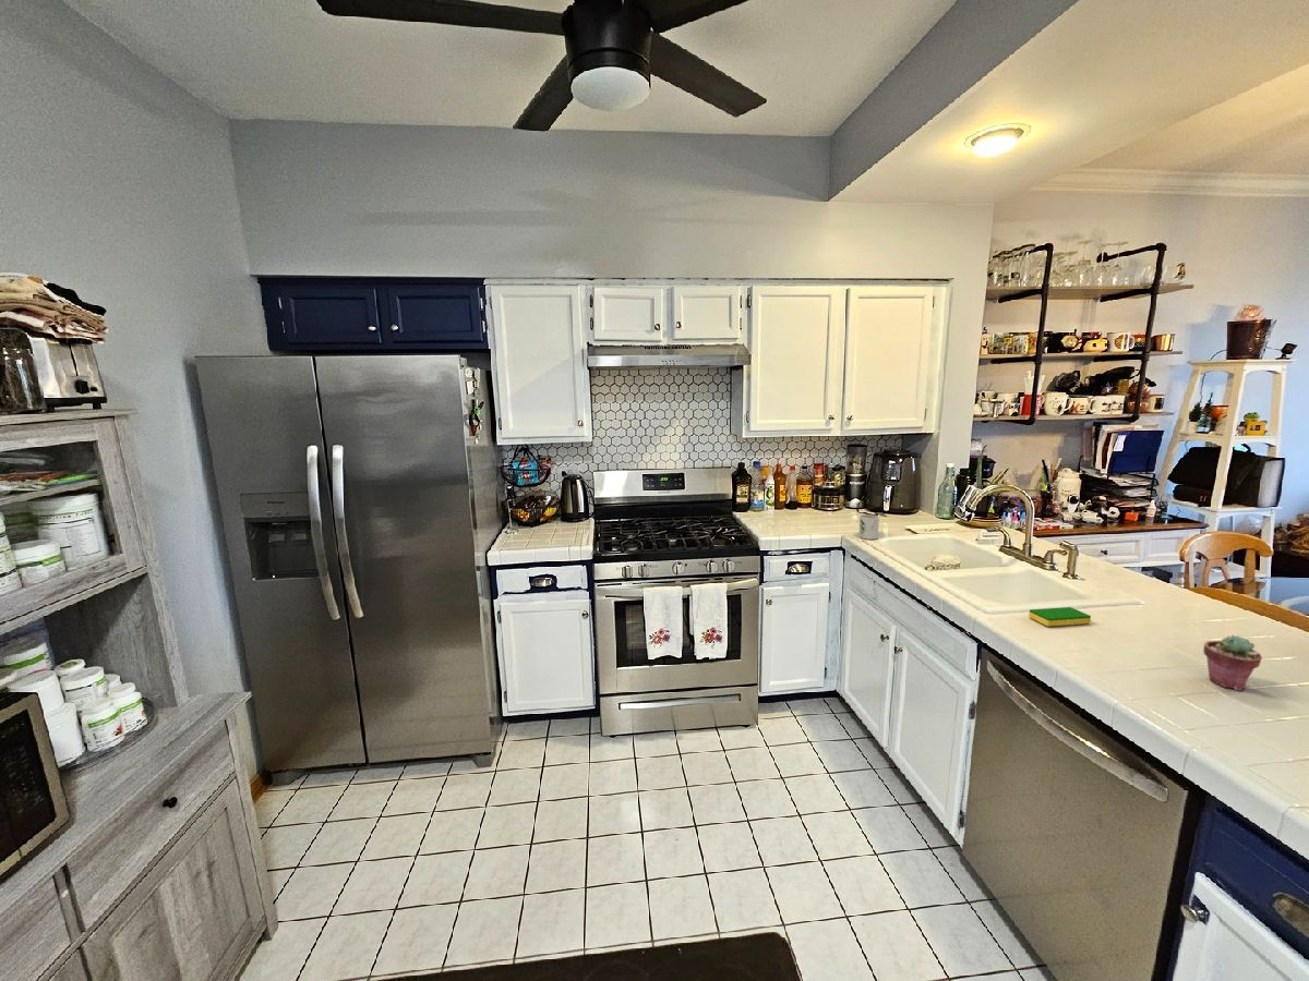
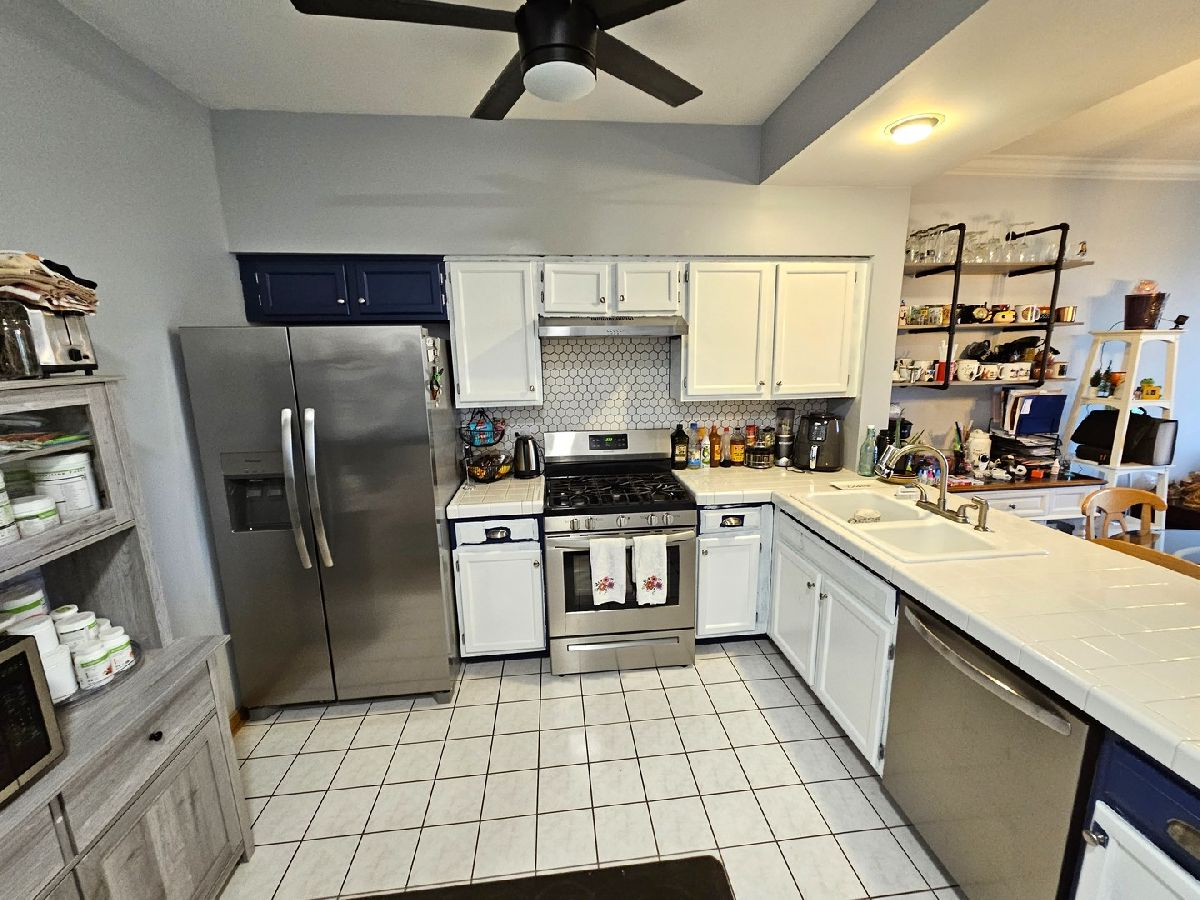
- mug (867, 525)
- dish sponge (1059, 616)
- potted succulent (1230, 658)
